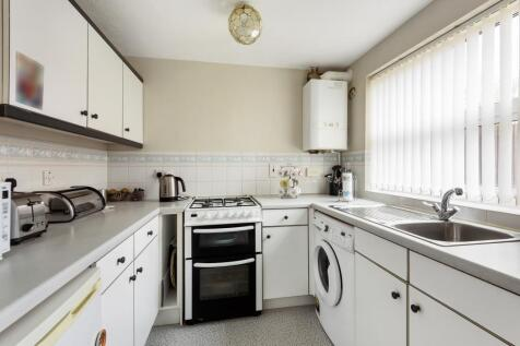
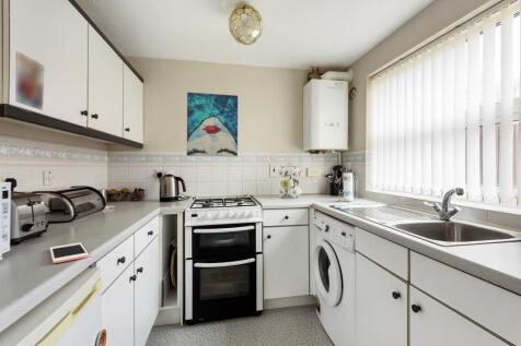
+ wall art (212, 124)
+ cell phone (68, 251)
